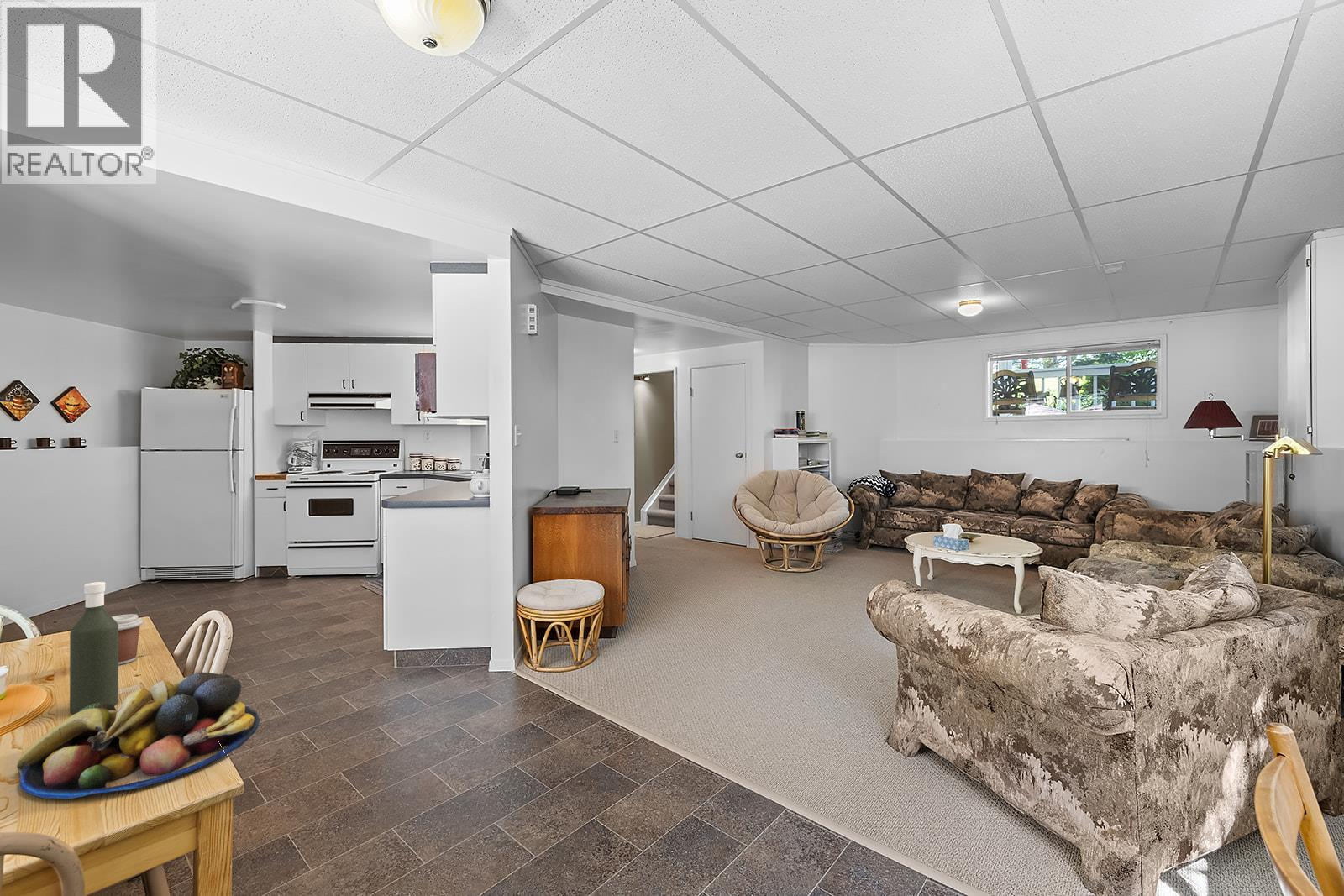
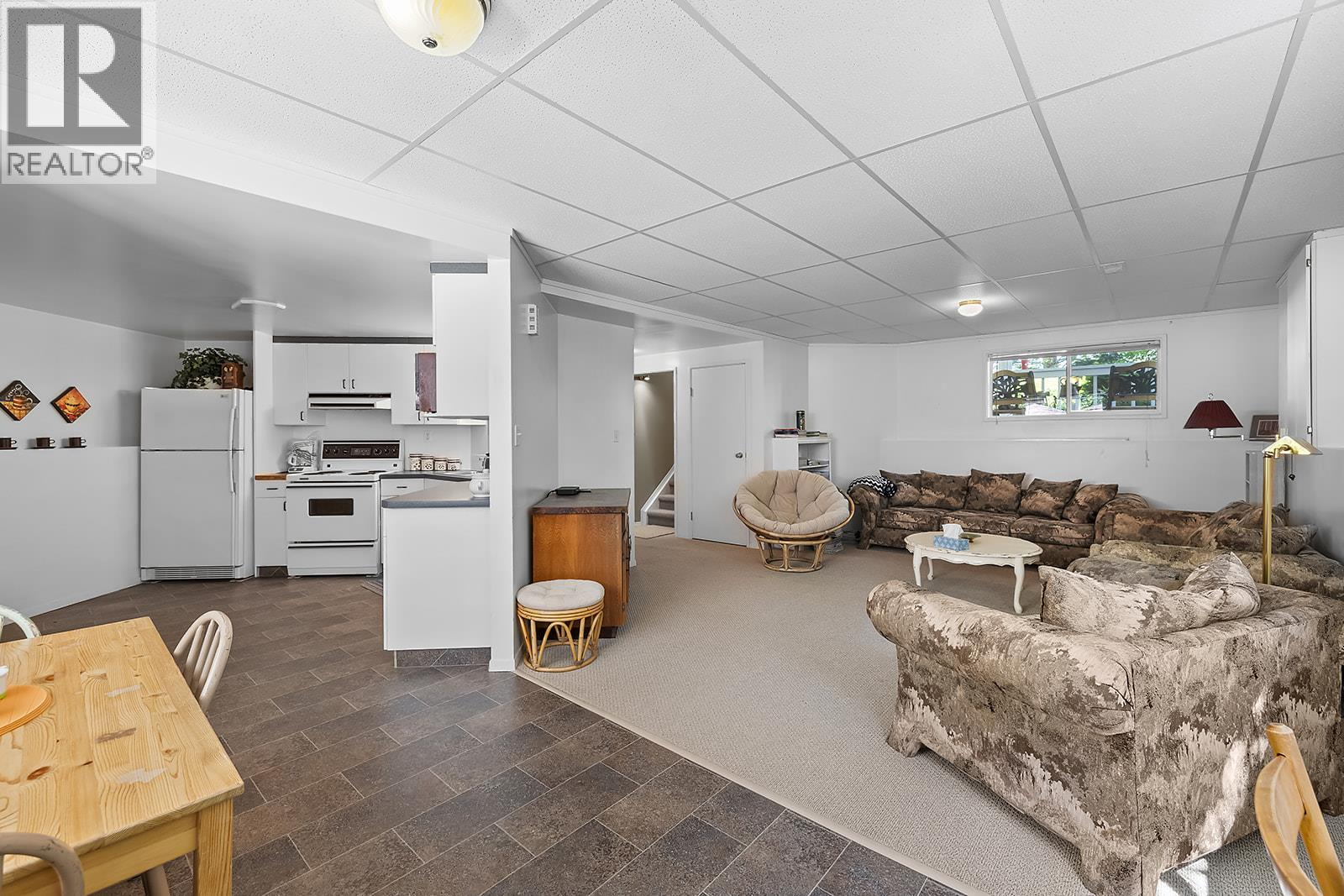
- fruit bowl (150, 716)
- coffee cup (120, 639)
- bottle (94, 644)
